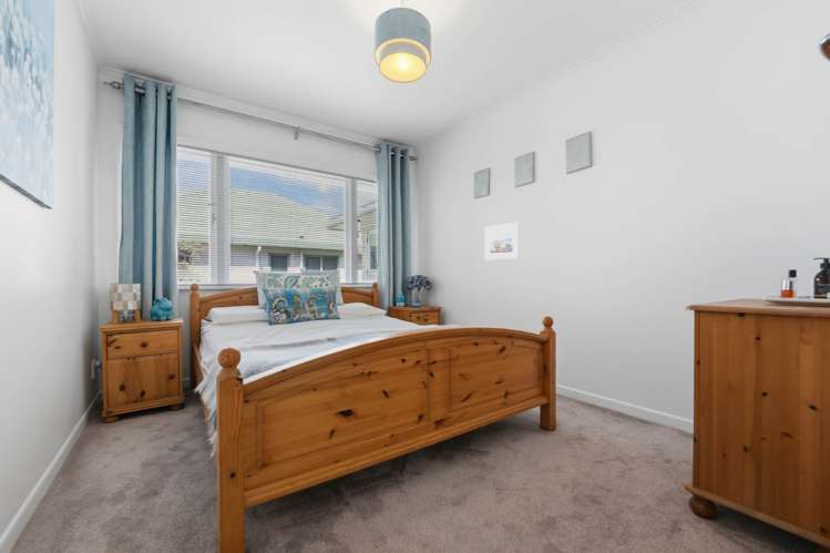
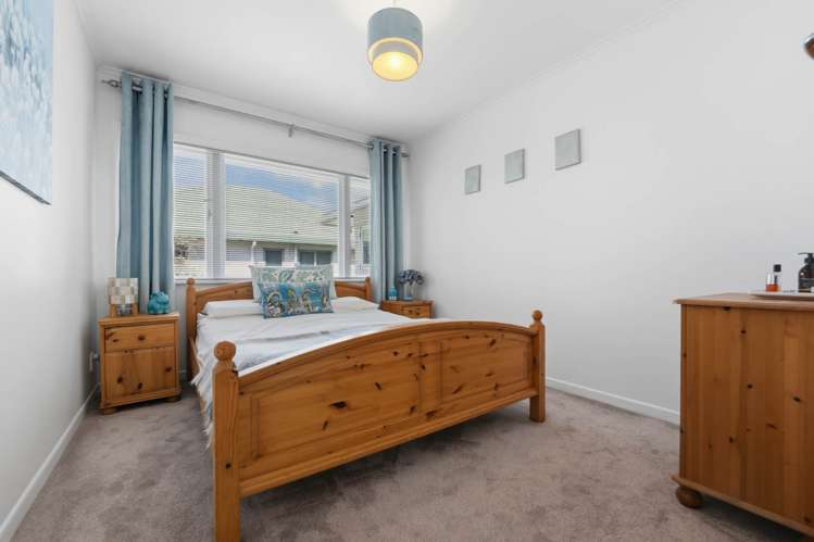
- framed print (501, 242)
